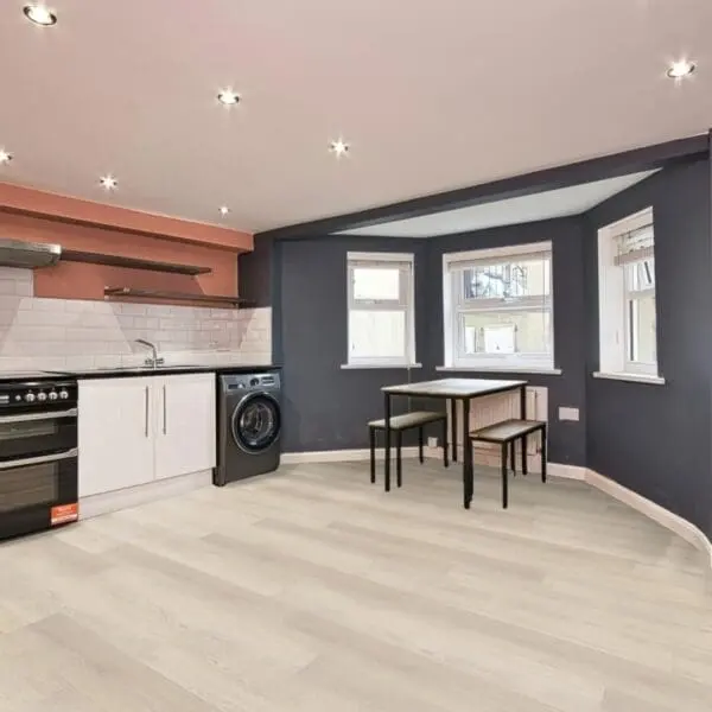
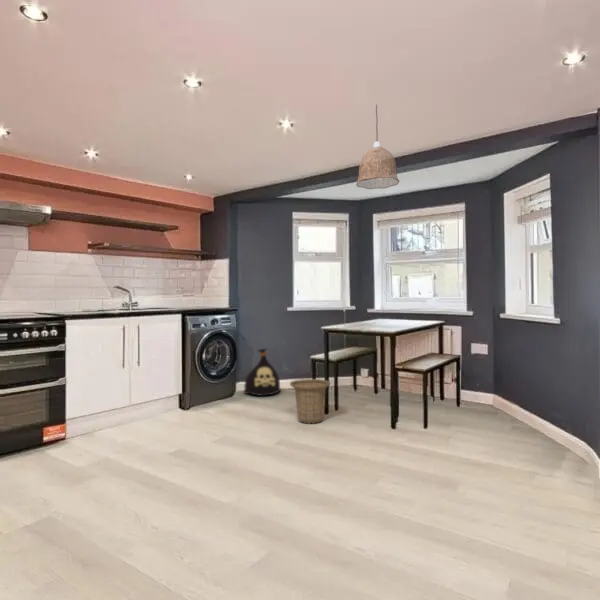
+ bag (262, 371)
+ pendant lamp (377, 144)
+ basket (310, 401)
